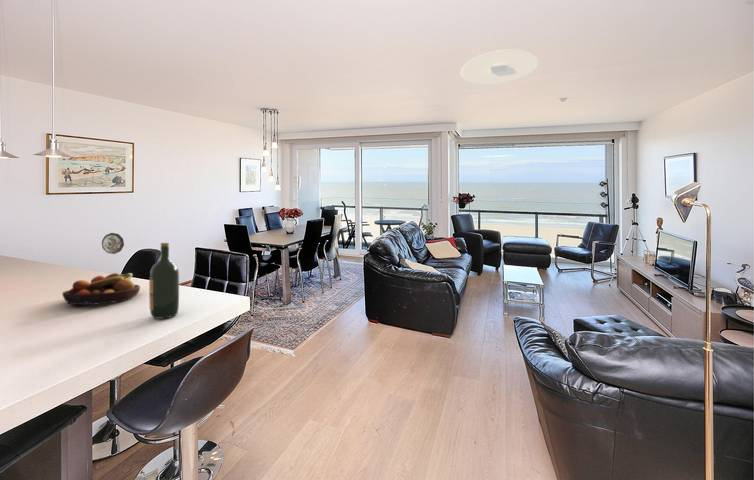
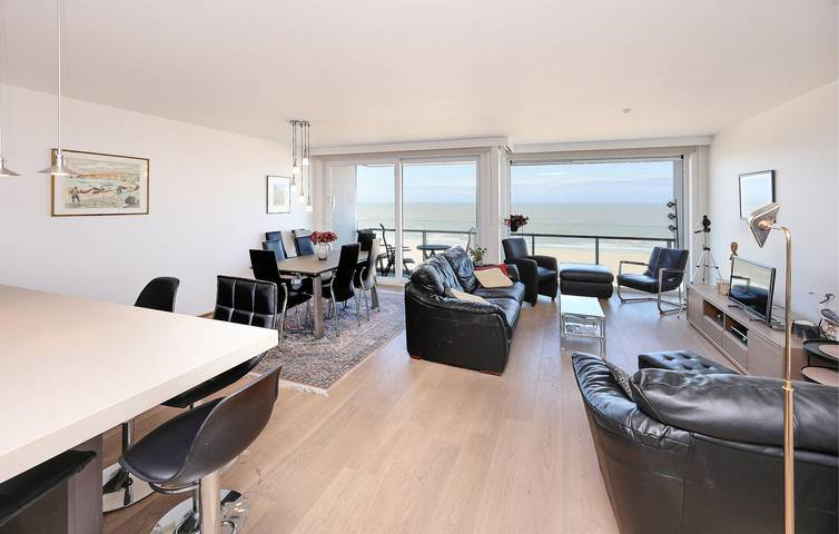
- wine bottle (164, 279)
- ceiling light (498, 65)
- fruit bowl (103, 286)
- decorative plate (112, 243)
